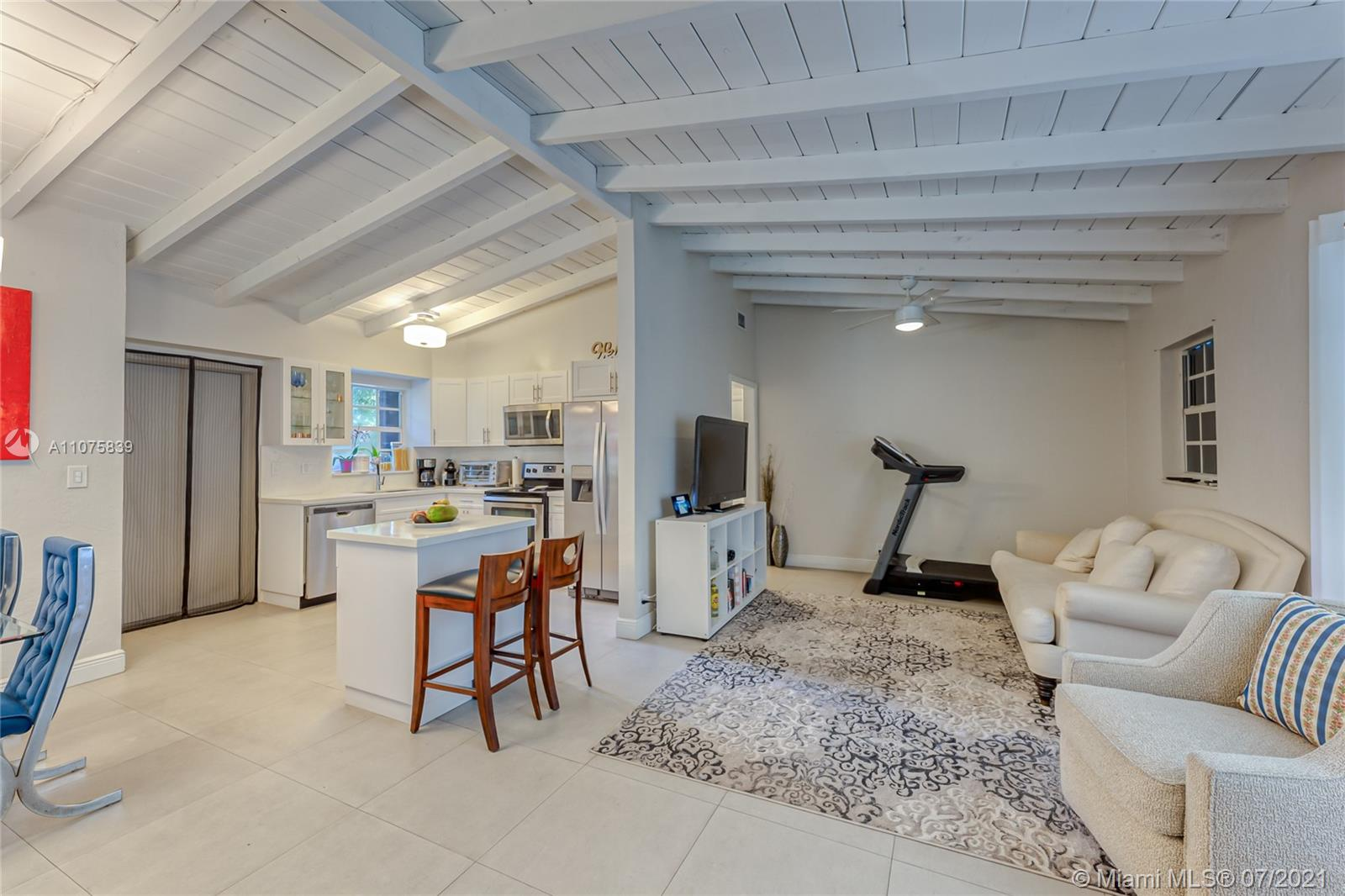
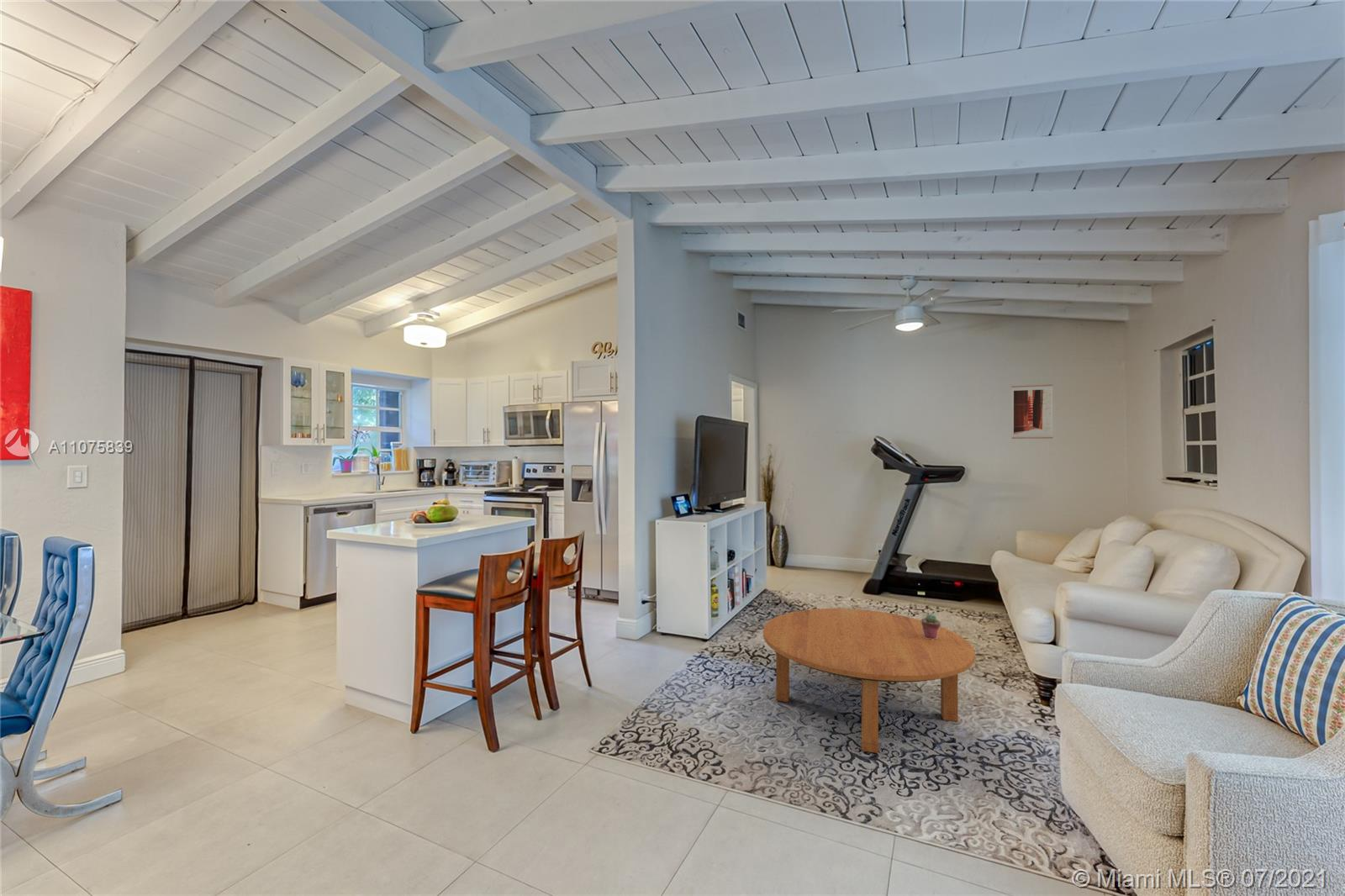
+ potted succulent (931, 625)
+ wall art (1031, 412)
+ coffee table (862, 672)
